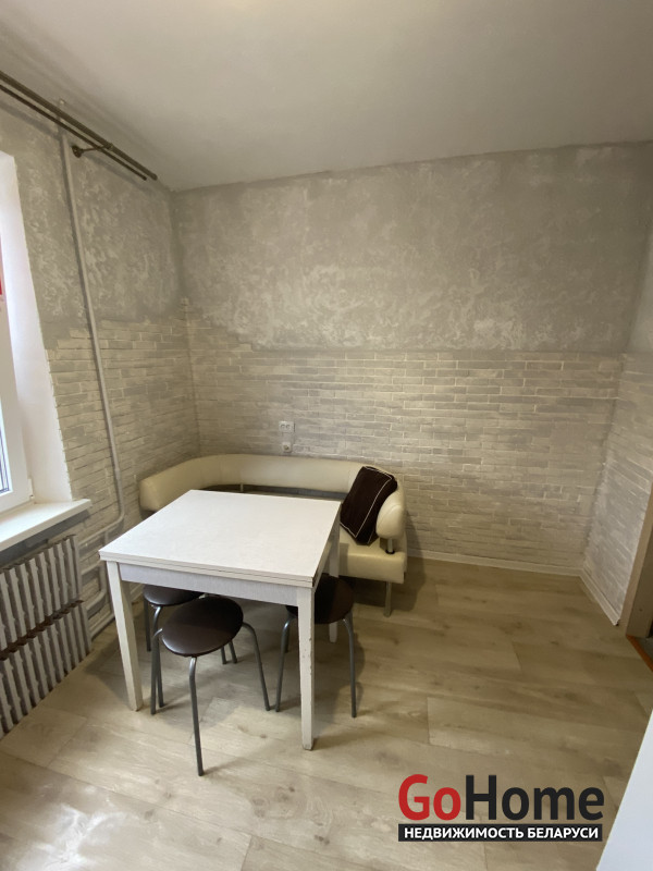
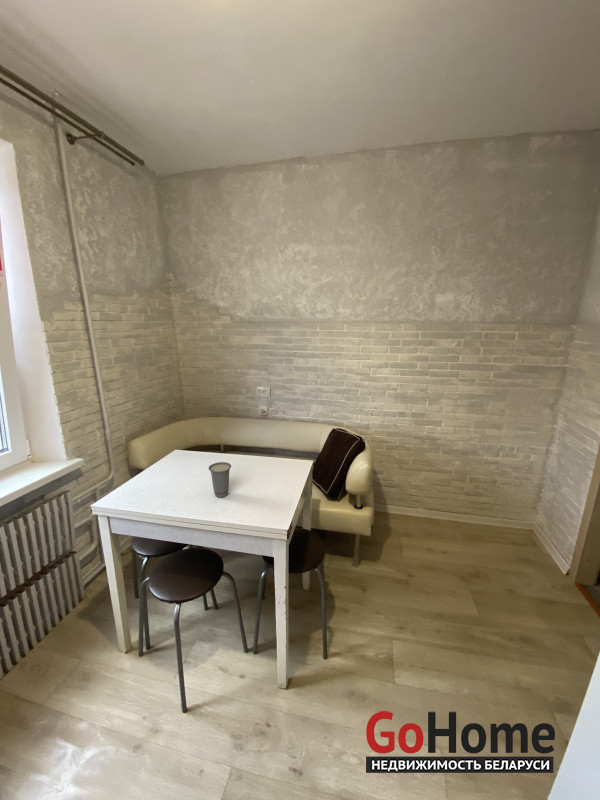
+ cup (220, 480)
